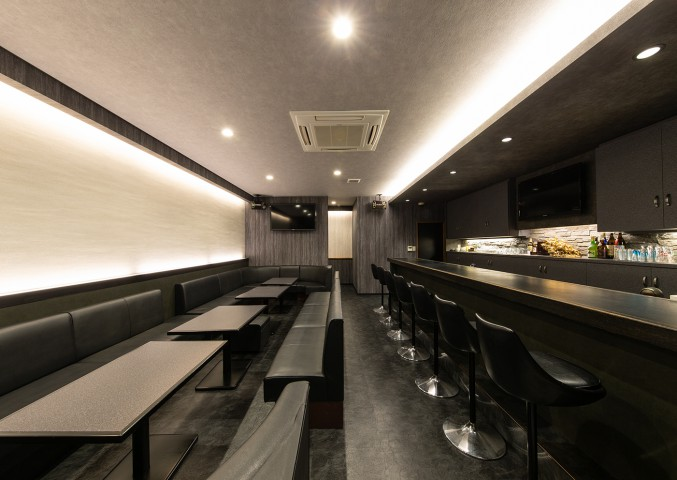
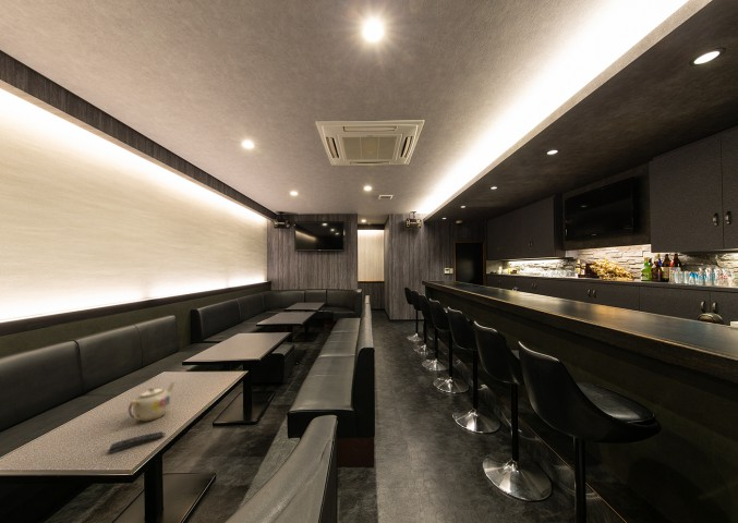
+ teapot (153, 400)
+ remote control (138, 440)
